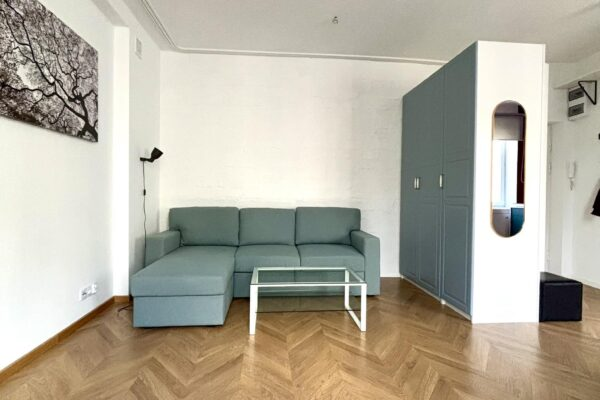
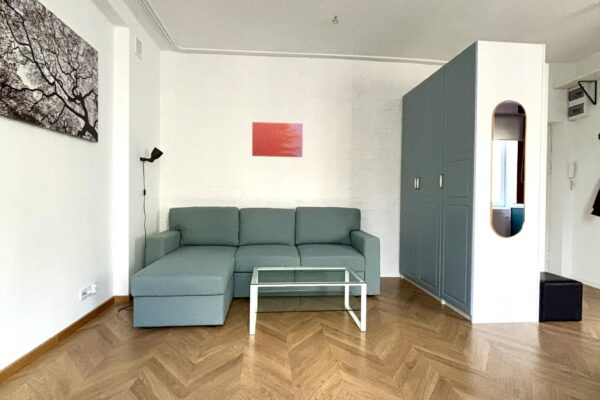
+ wall art (277, 139)
